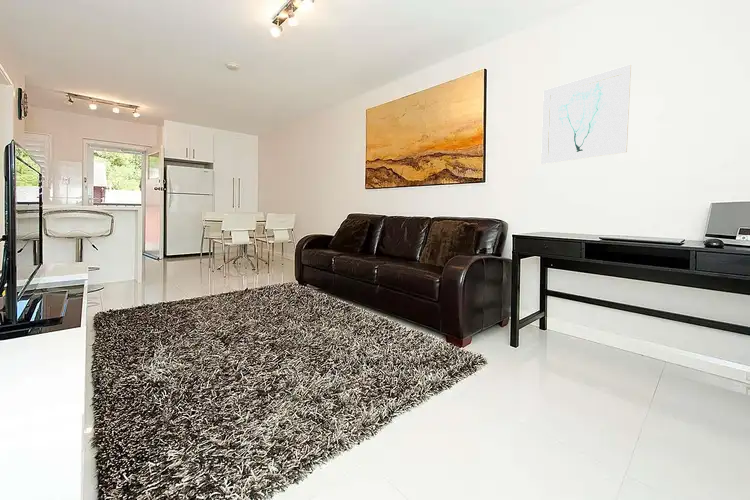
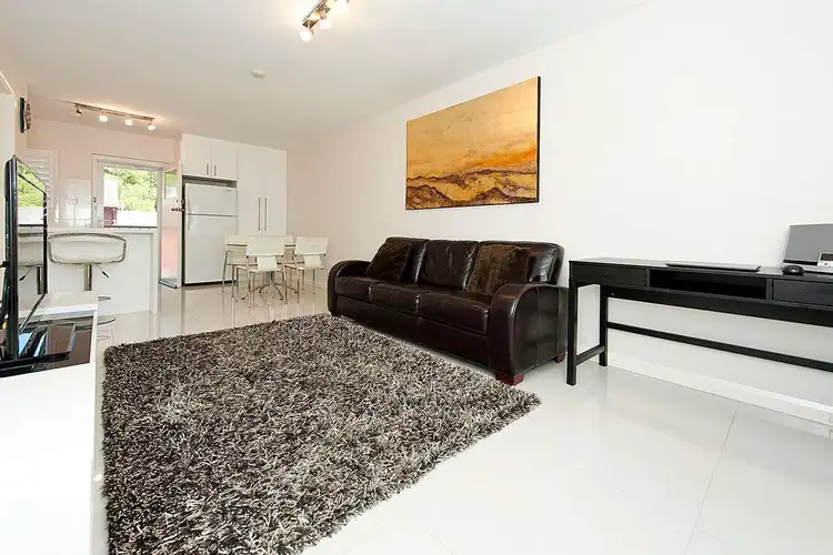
- wall art (582, 118)
